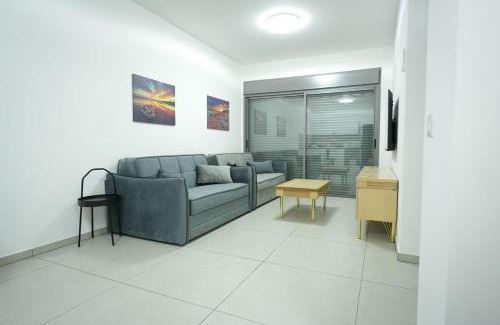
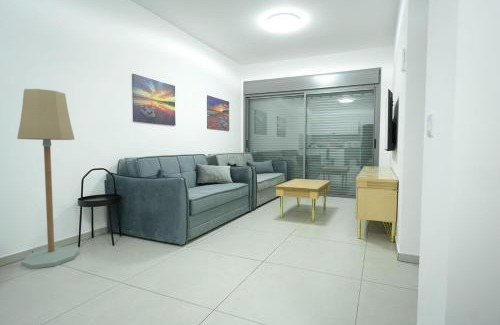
+ floor lamp (48, 176)
